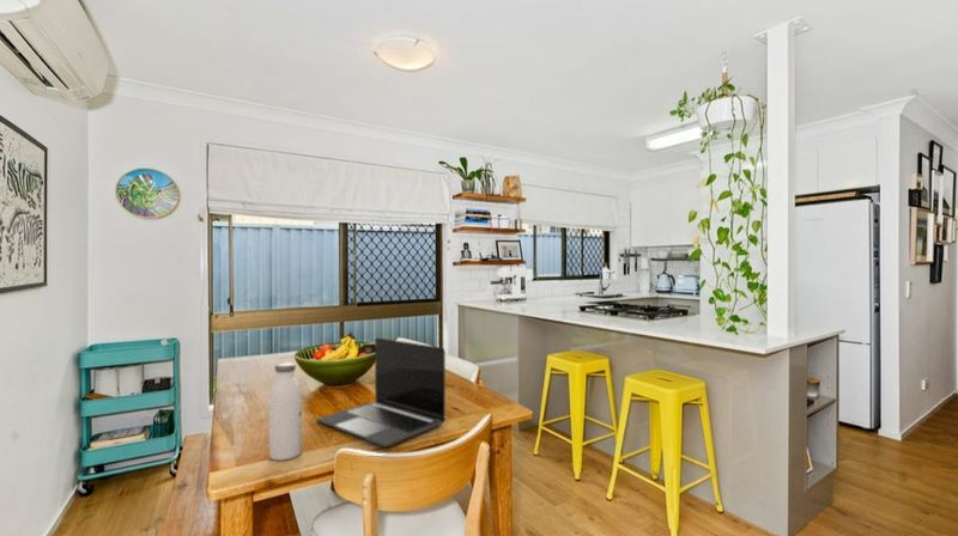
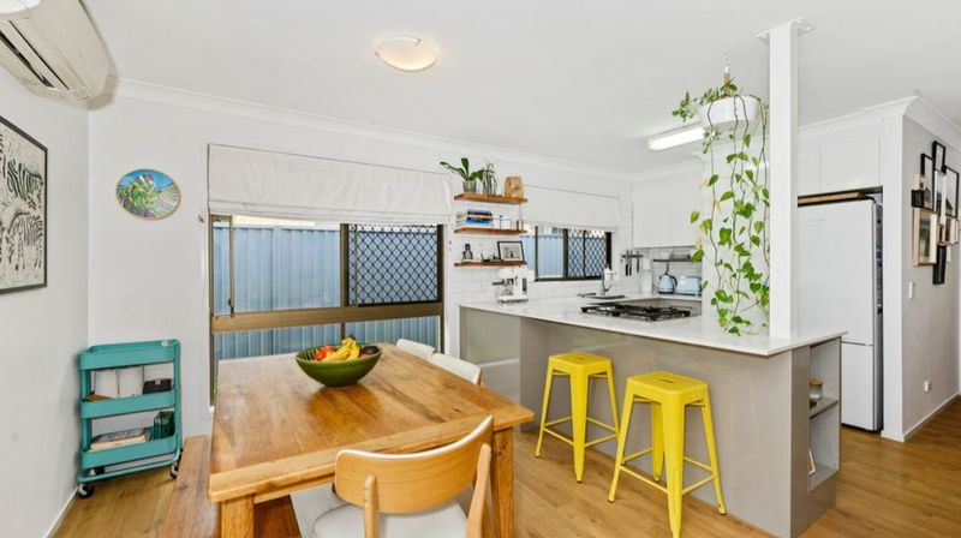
- laptop (380, 385)
- water bottle (285, 409)
